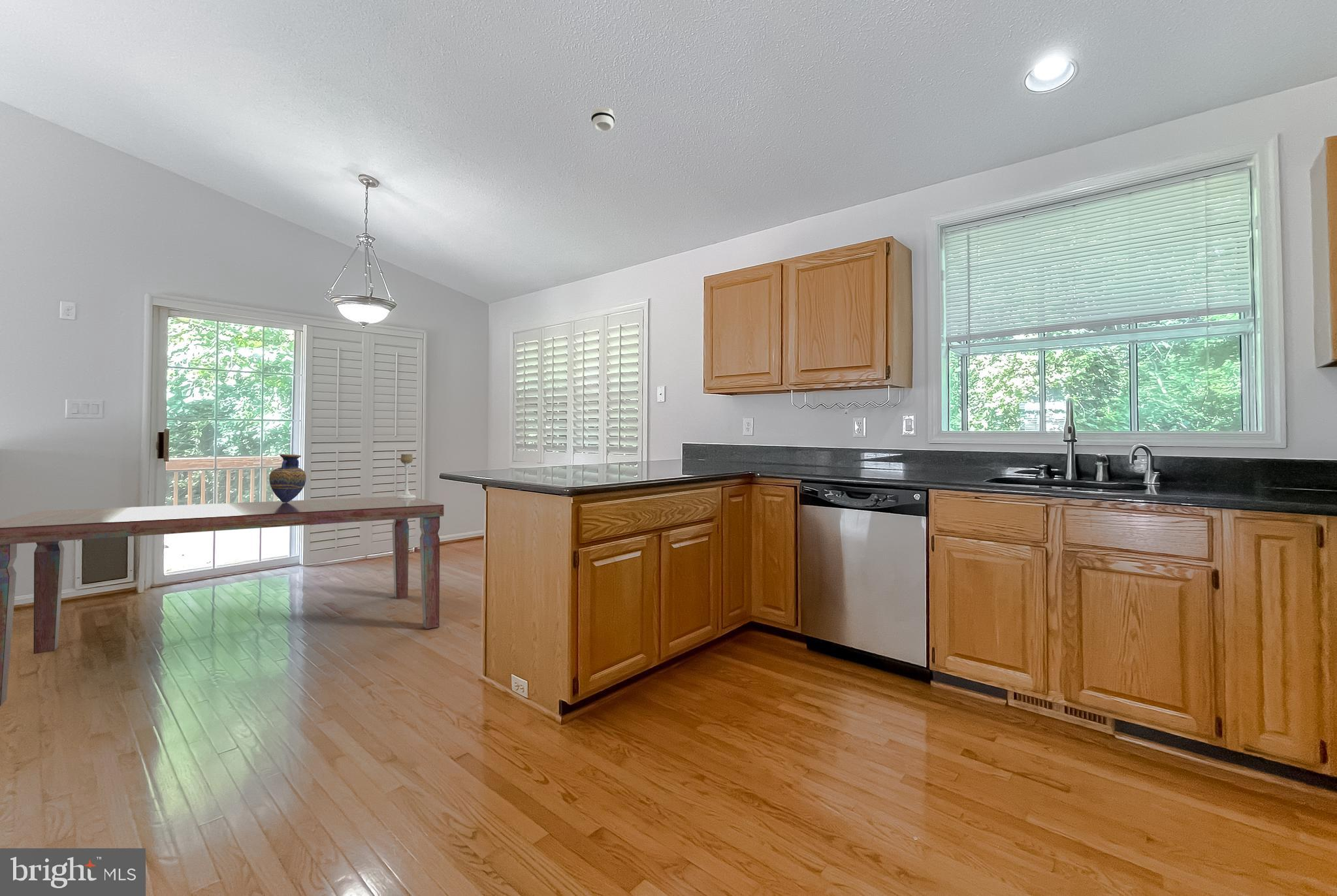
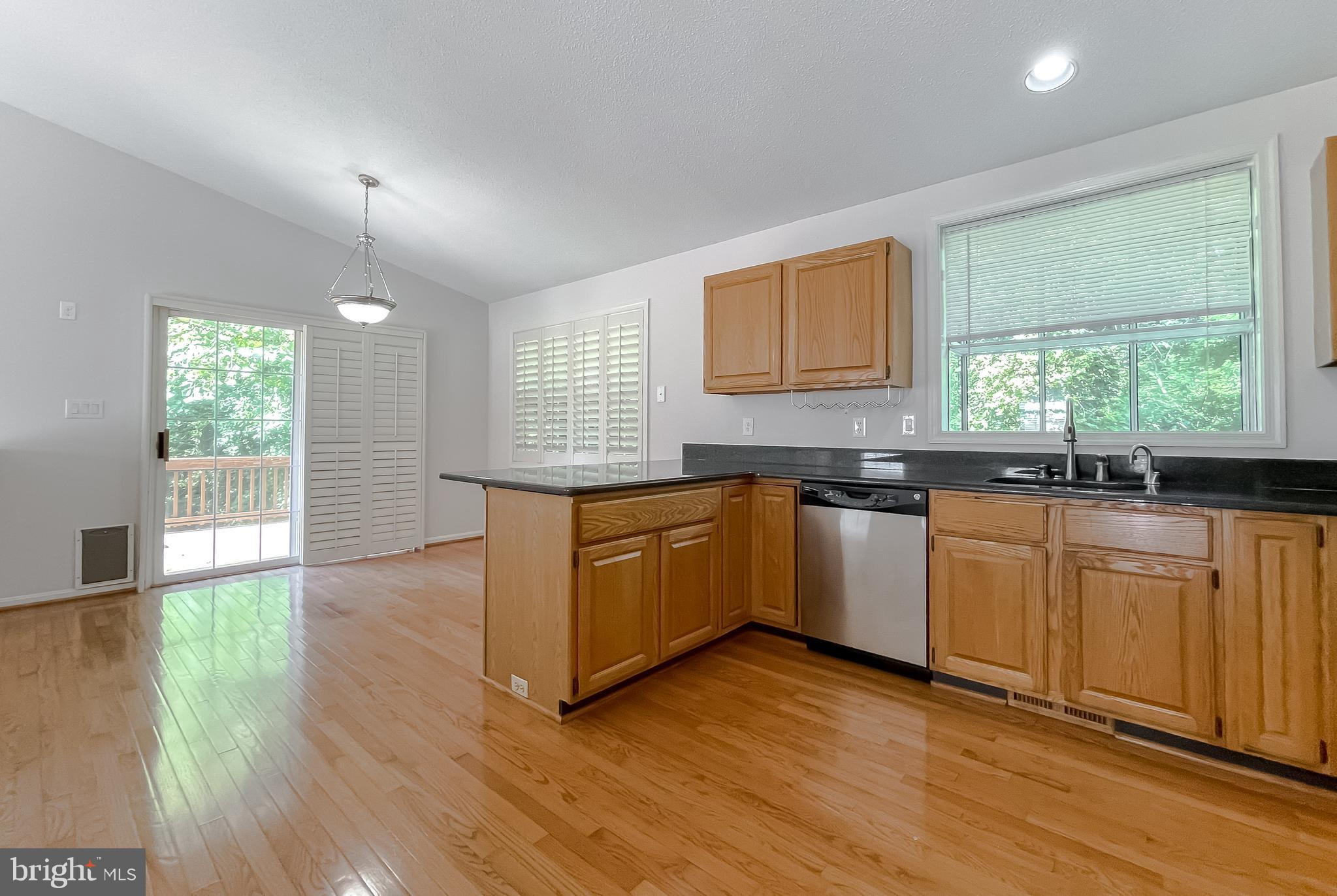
- dining table (250, 528)
- candle holder (406, 475)
- vase (288, 477)
- smoke detector (603, 120)
